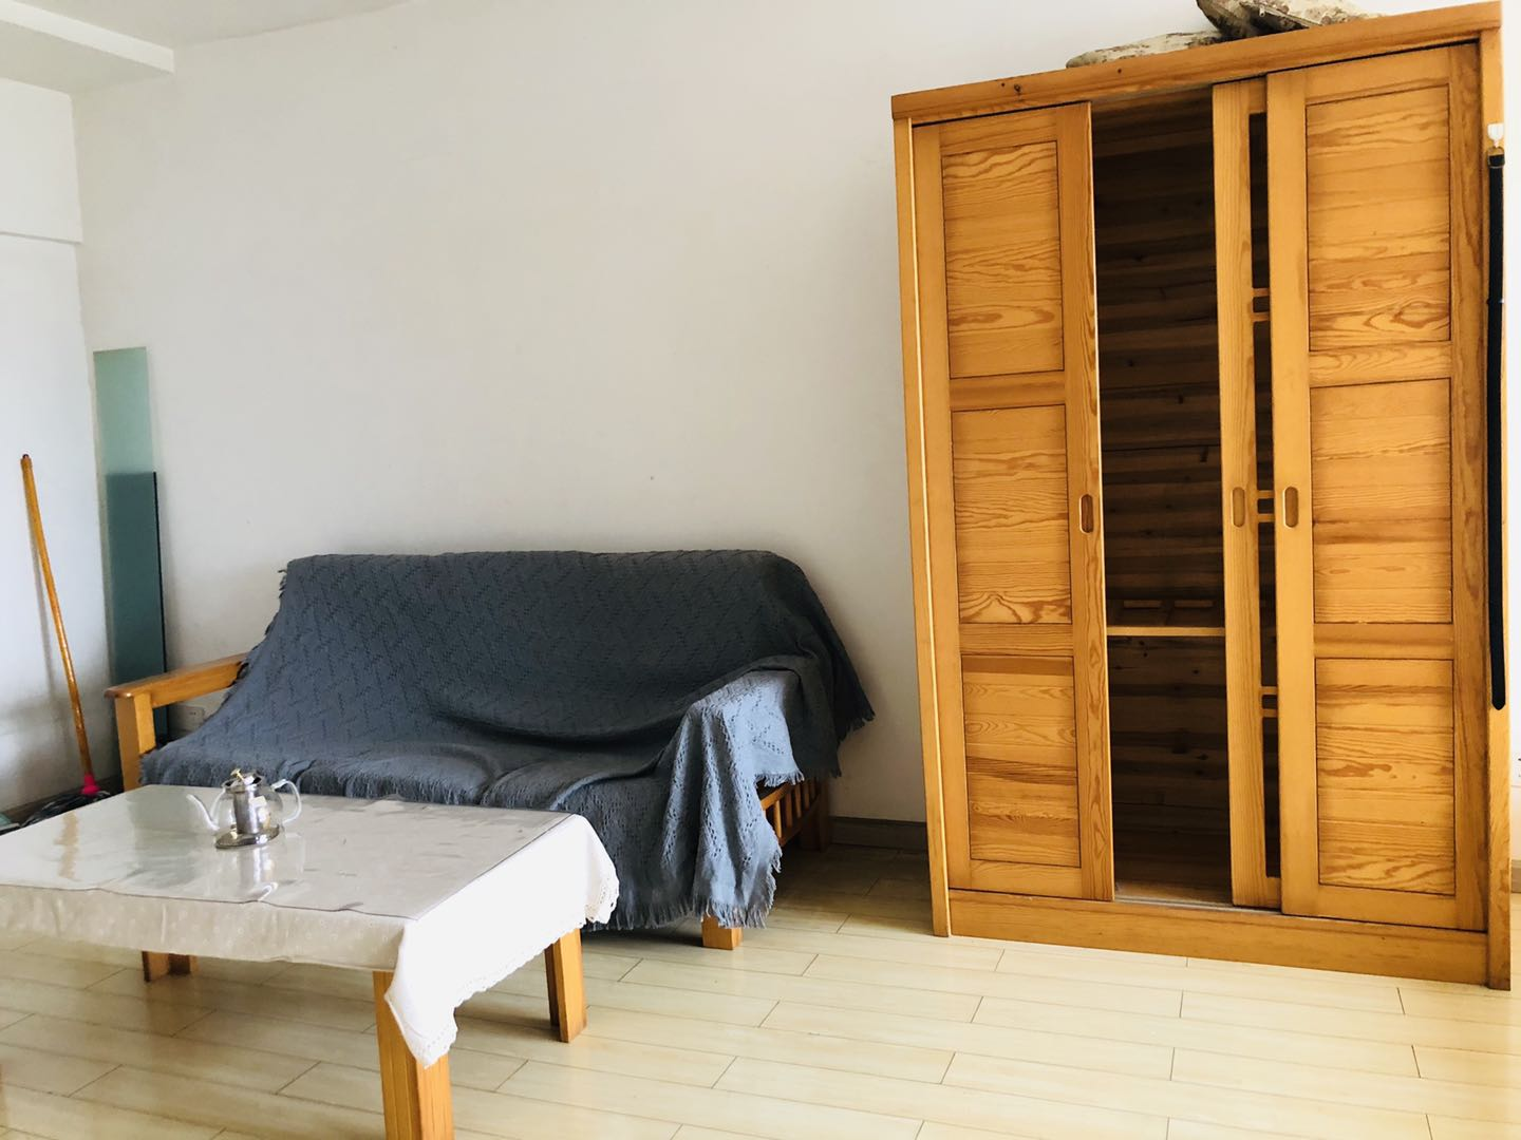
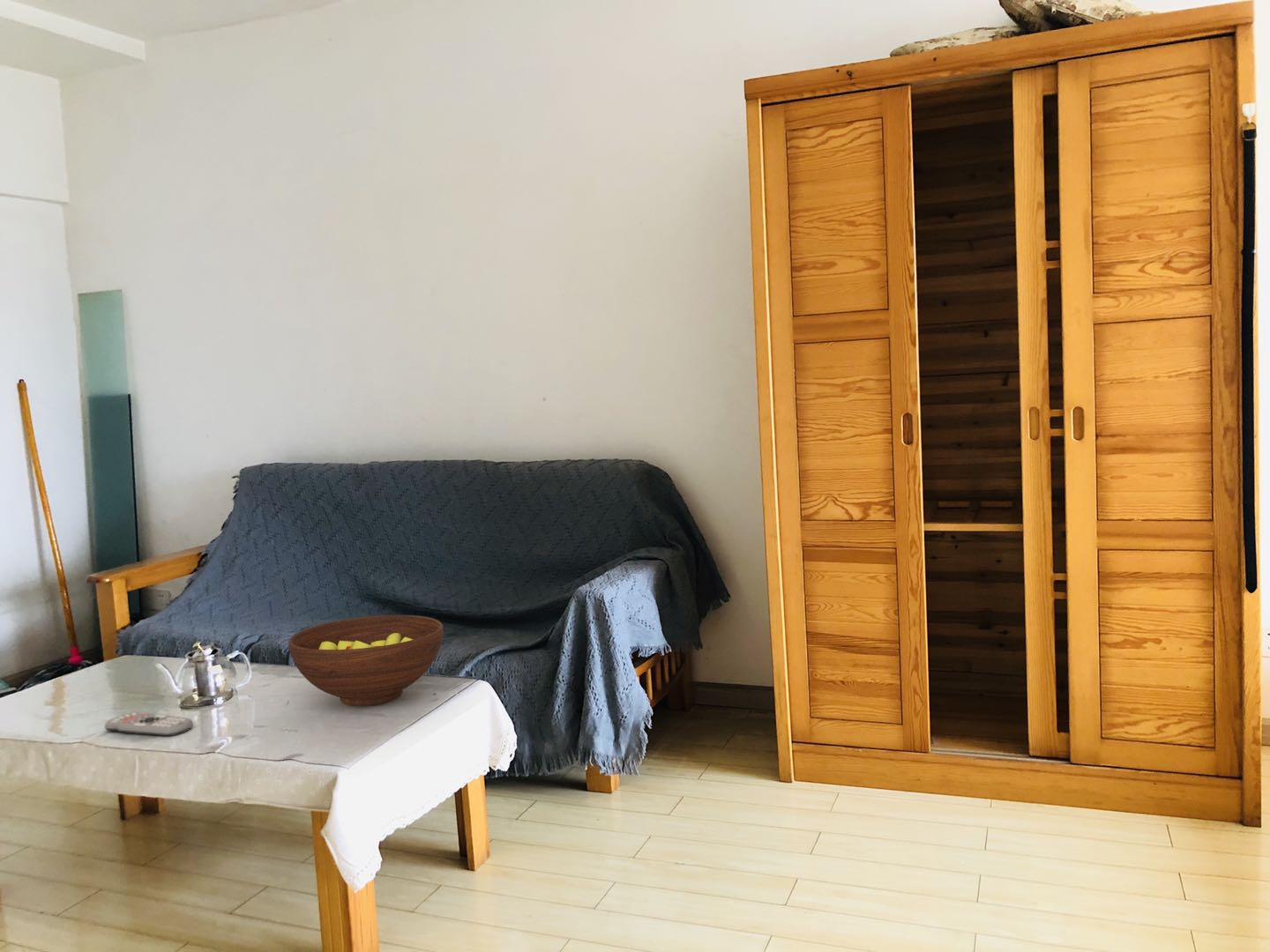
+ fruit bowl (369, 665)
+ remote control (150, 724)
